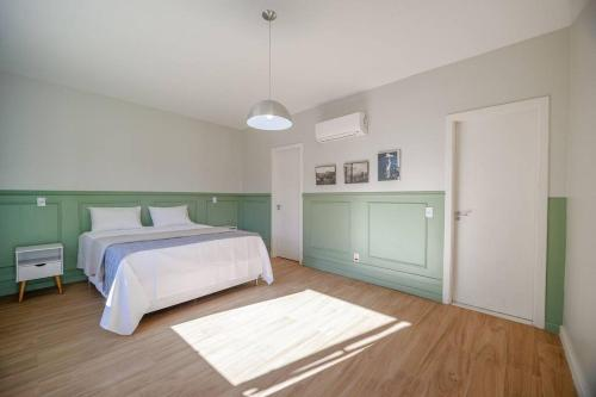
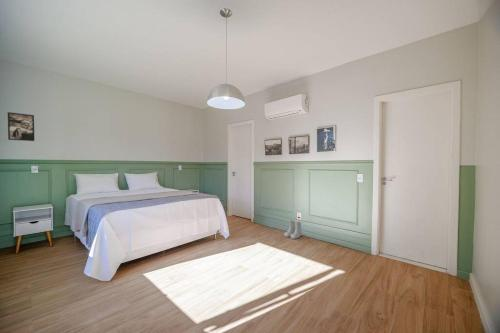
+ boots (293, 229)
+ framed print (21, 127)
